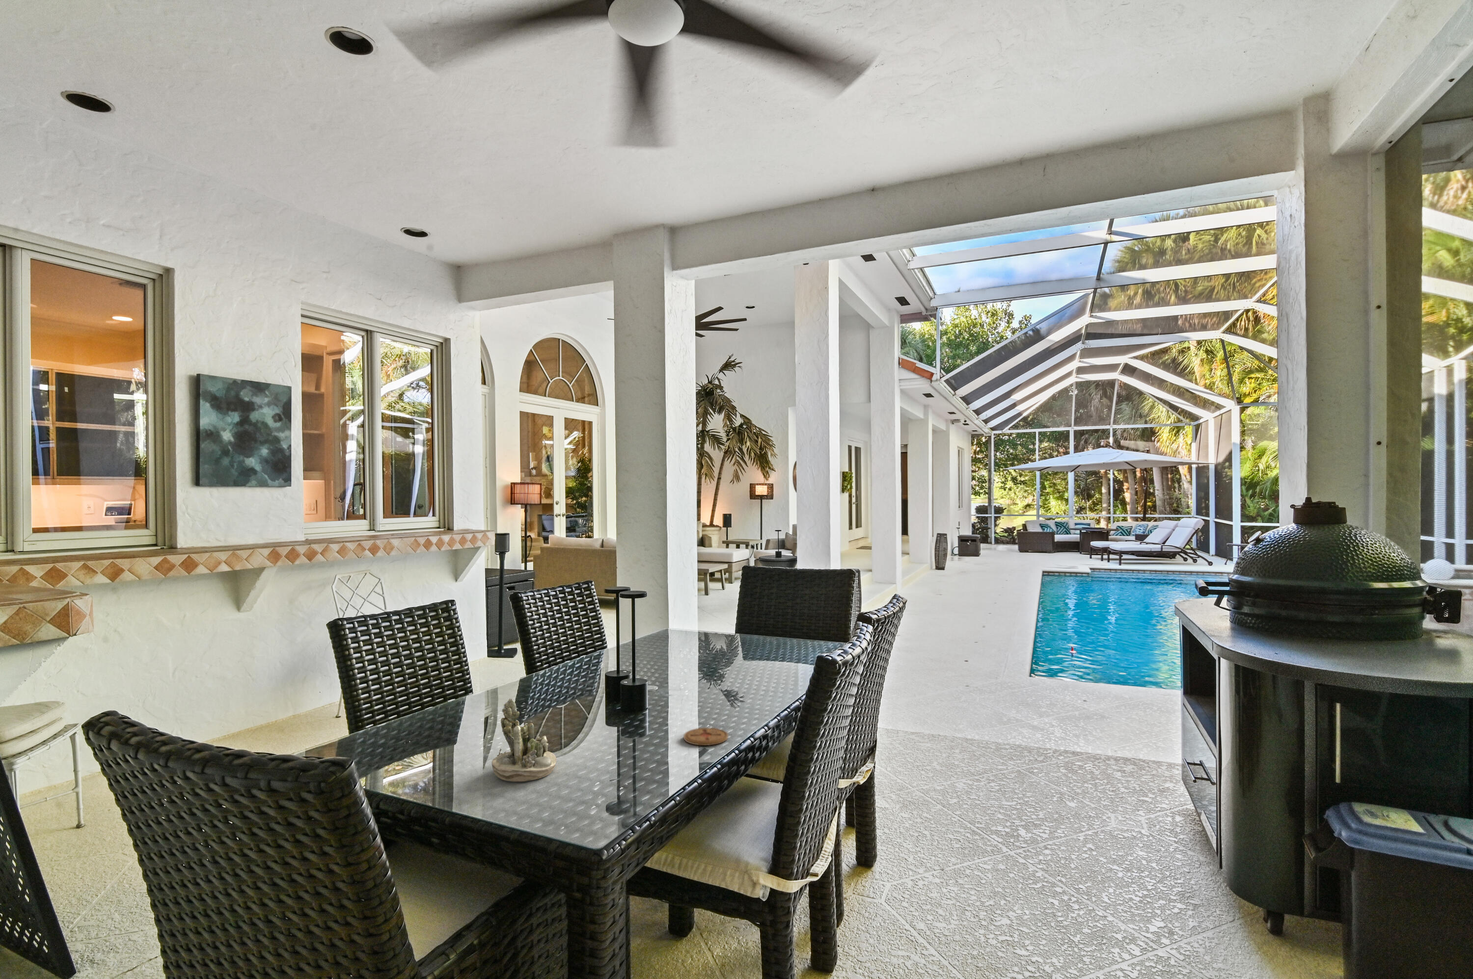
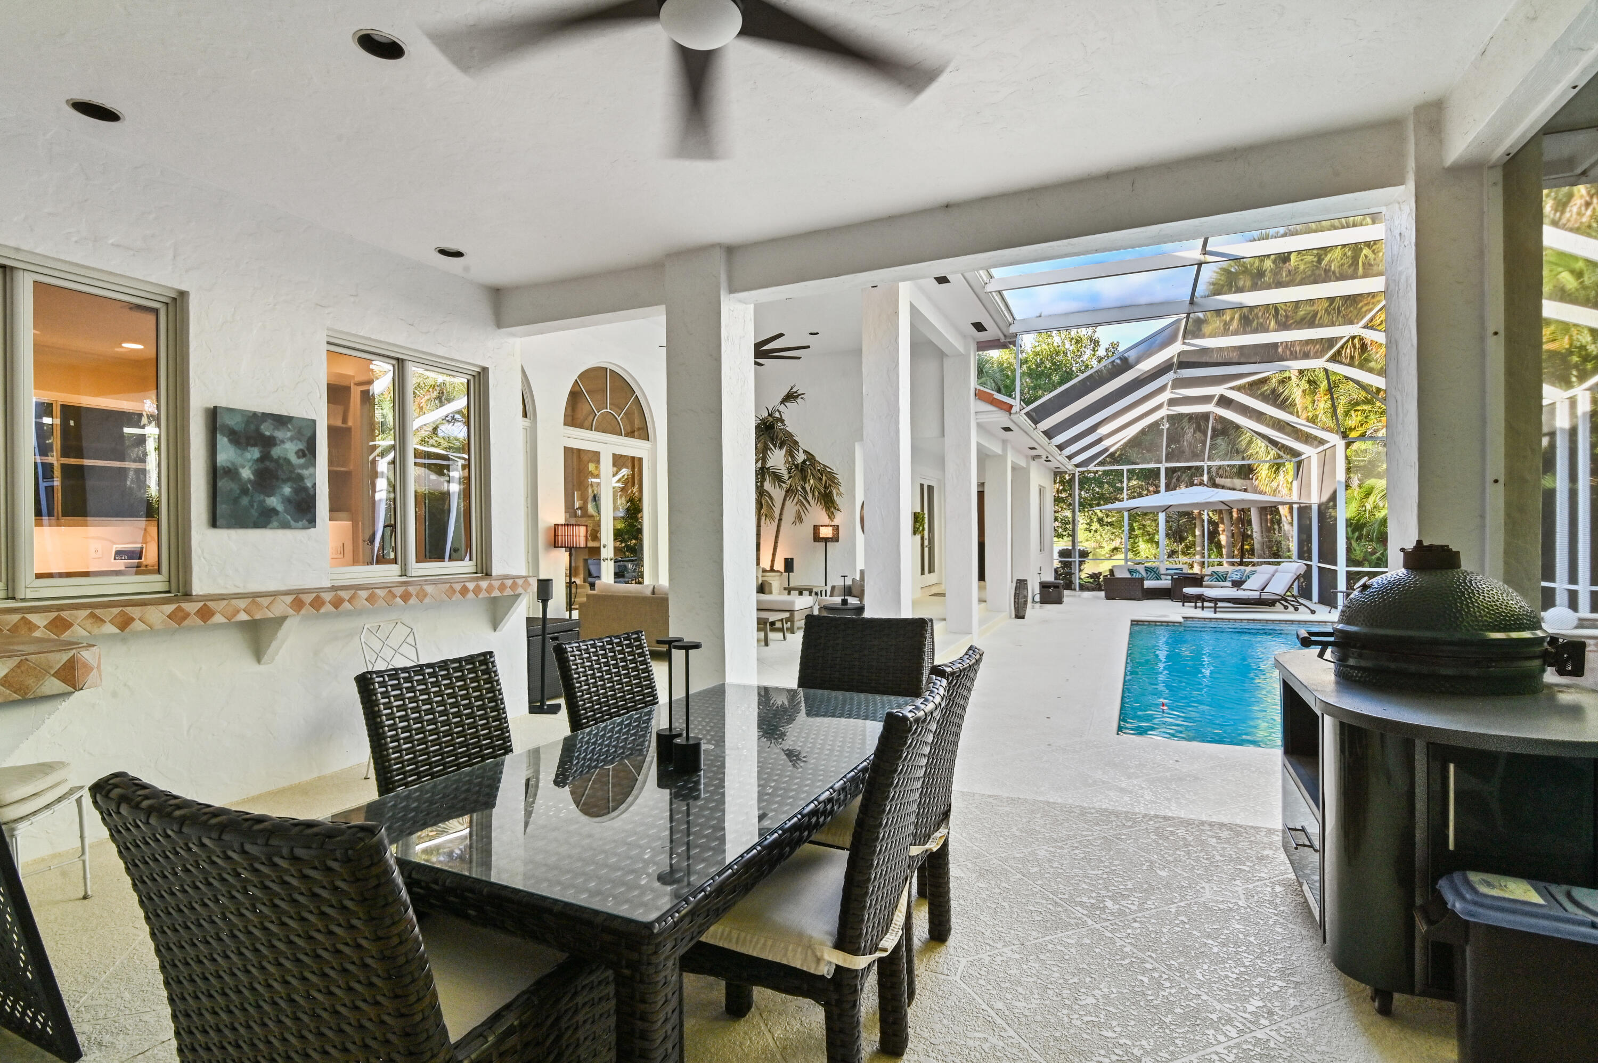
- succulent planter (524, 734)
- coaster (705, 736)
